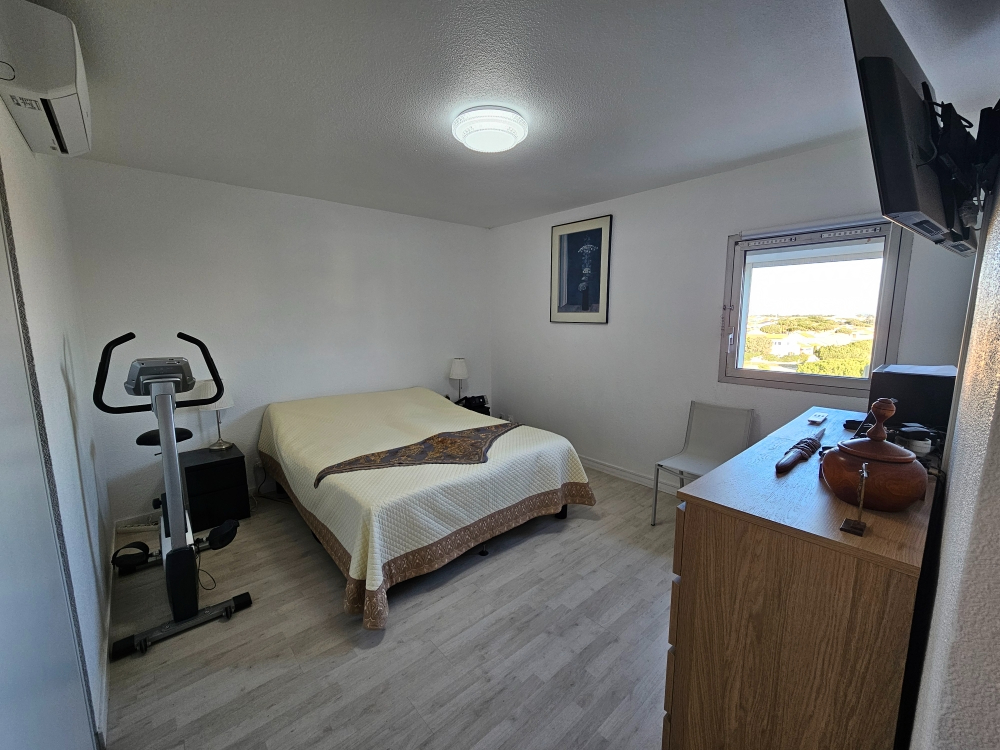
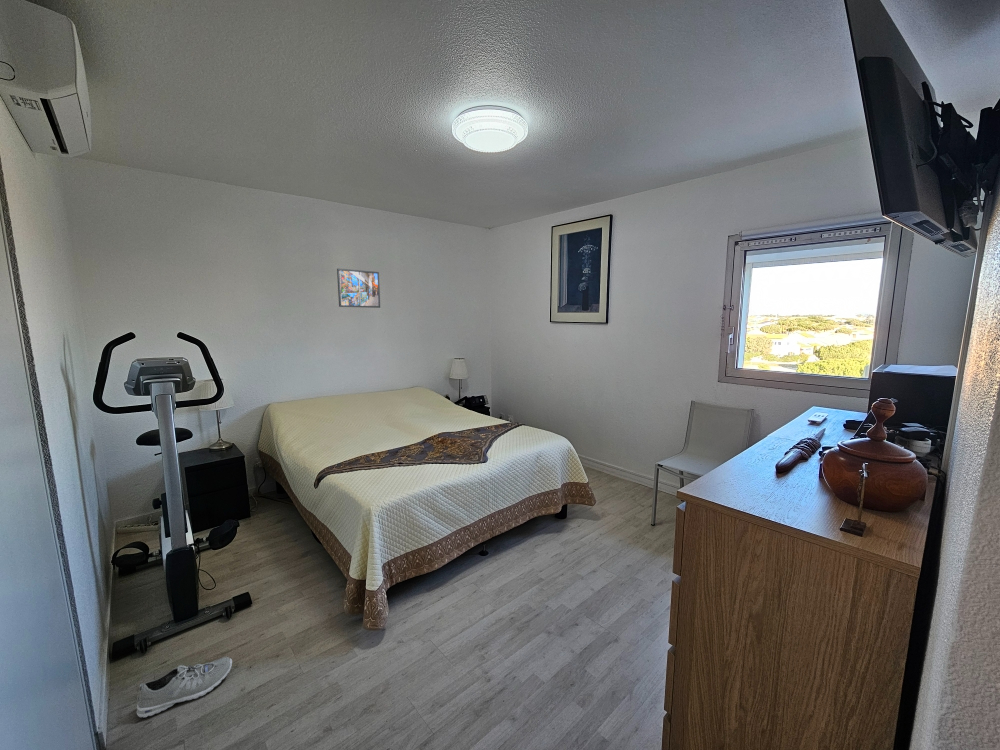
+ sneaker (186, 679)
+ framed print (359, 288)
